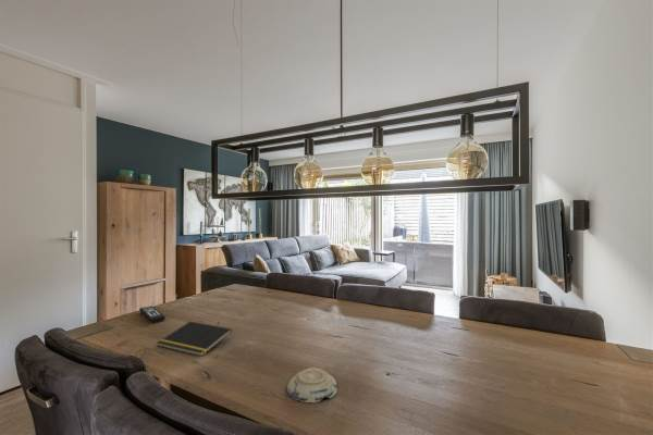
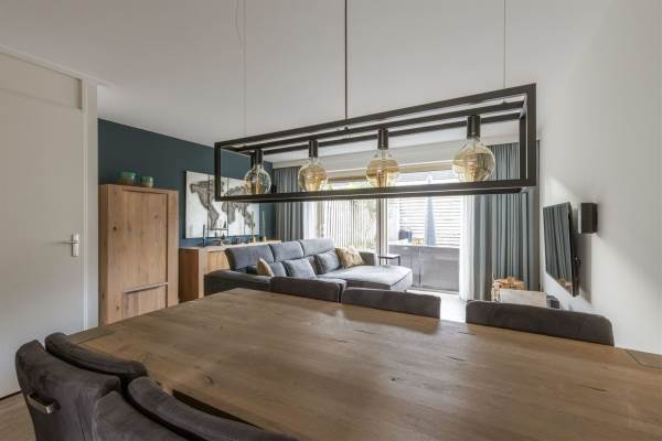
- decorative bowl (312, 381)
- remote control (151, 313)
- notepad (195, 336)
